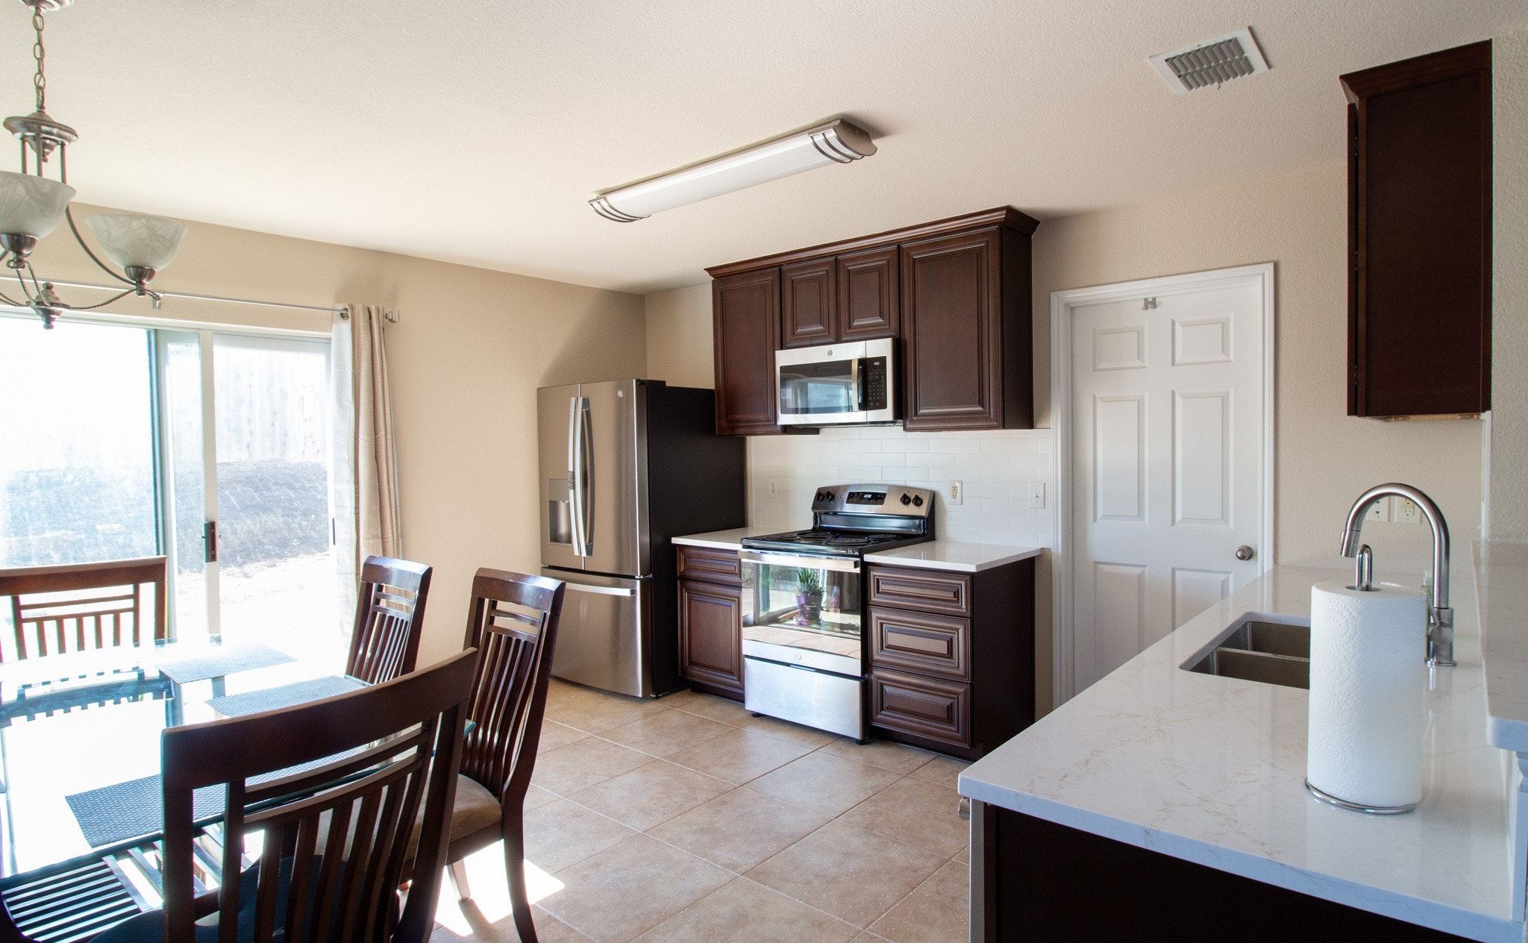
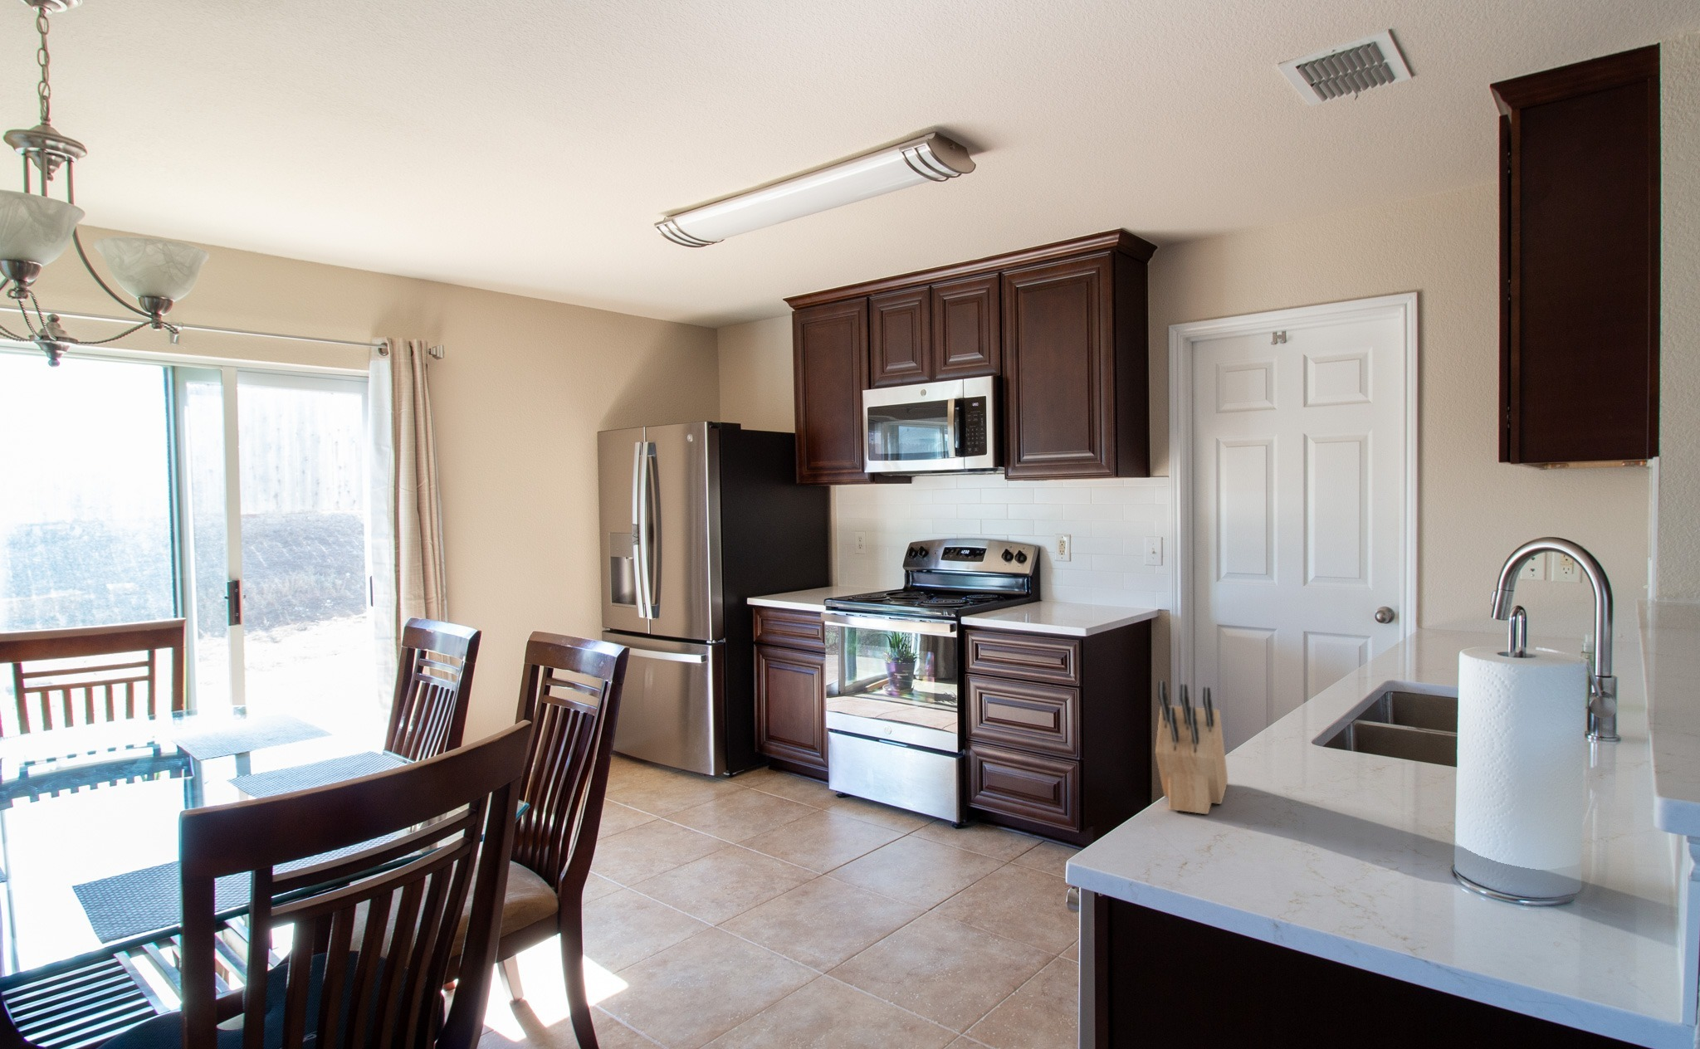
+ knife block (1192, 736)
